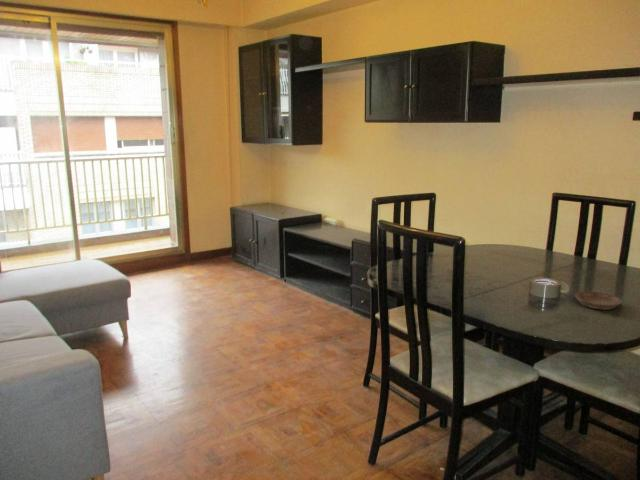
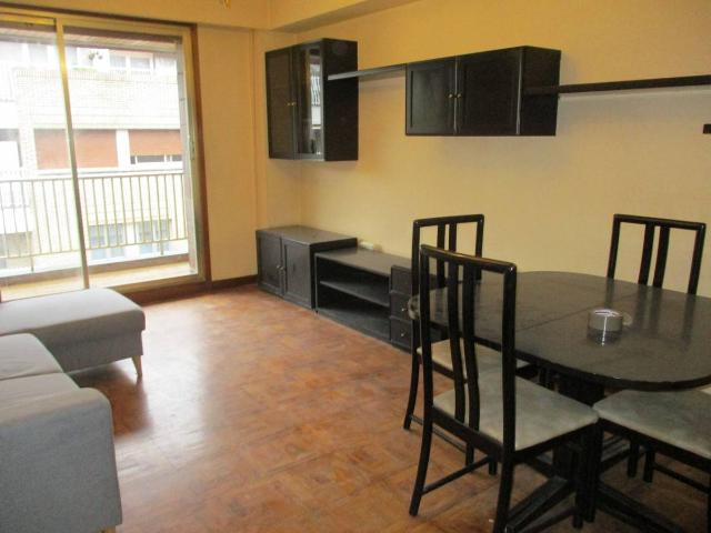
- saucer (597, 301)
